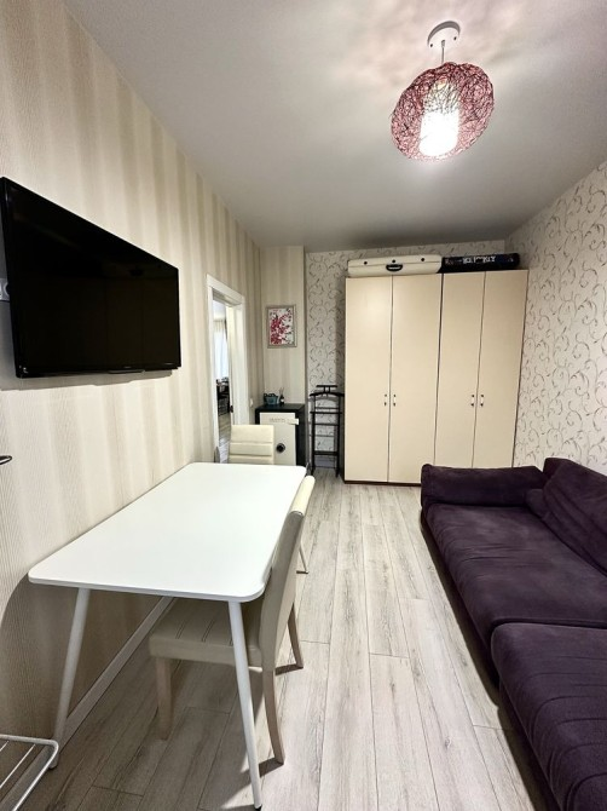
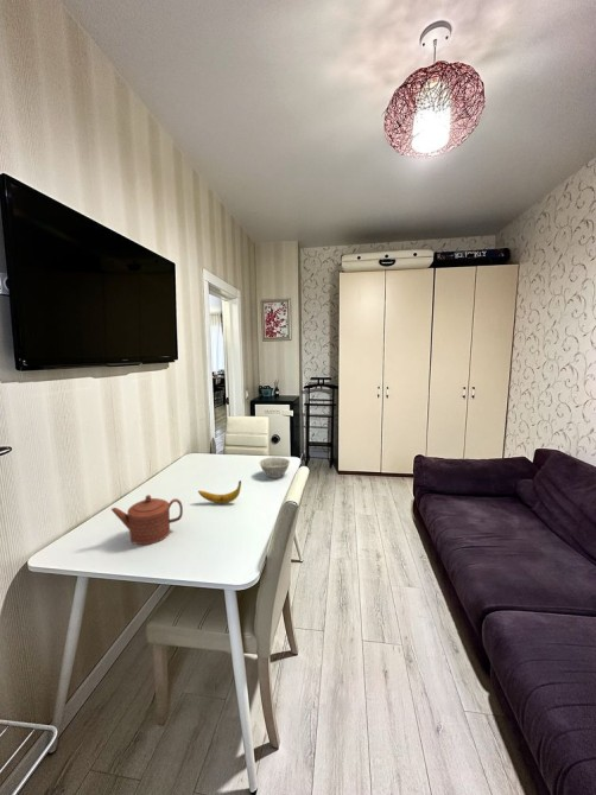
+ banana (220, 495)
+ teapot (148, 515)
+ bowl (274, 469)
